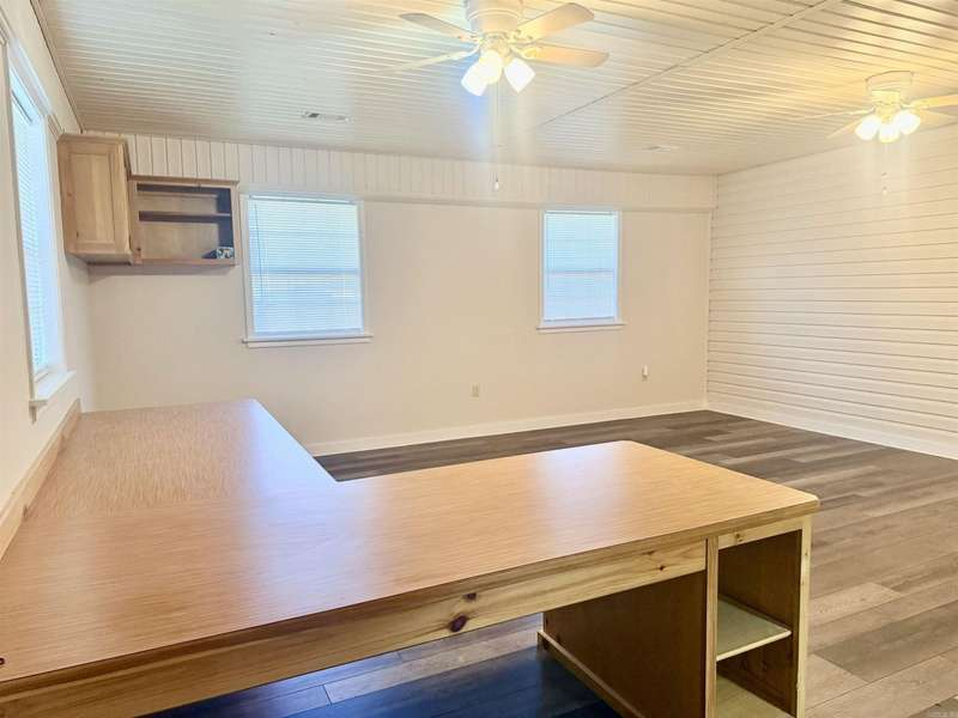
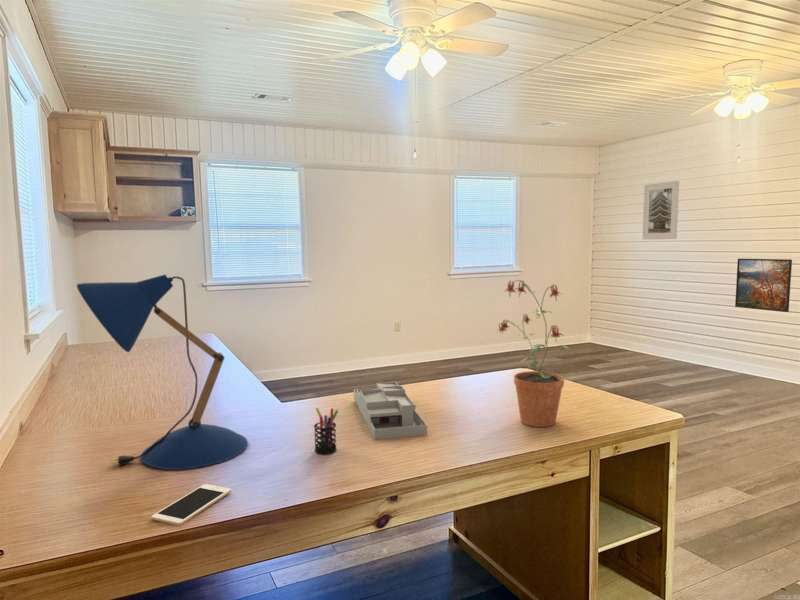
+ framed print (660, 211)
+ desk lamp (188, 358)
+ pen holder (327, 428)
+ desk organizer (386, 402)
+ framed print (762, 284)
+ potted plant (538, 351)
+ cell phone (193, 503)
